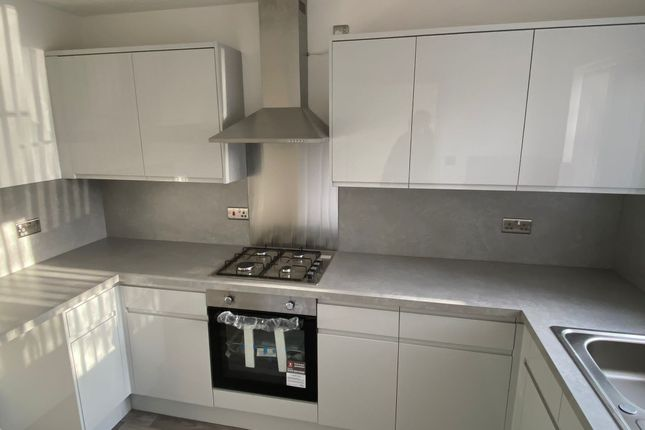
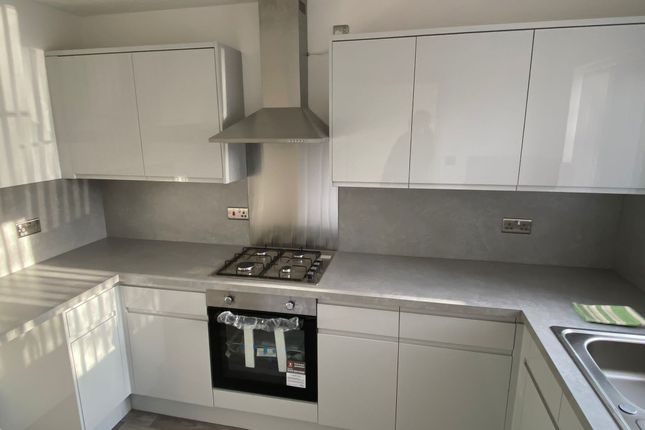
+ dish towel (609, 313)
